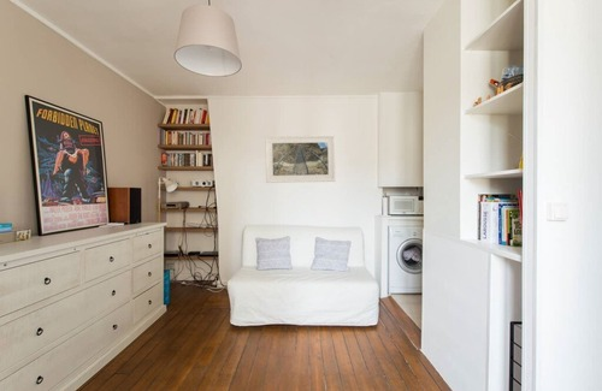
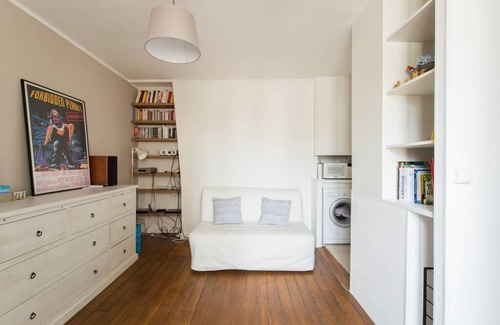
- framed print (300, 159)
